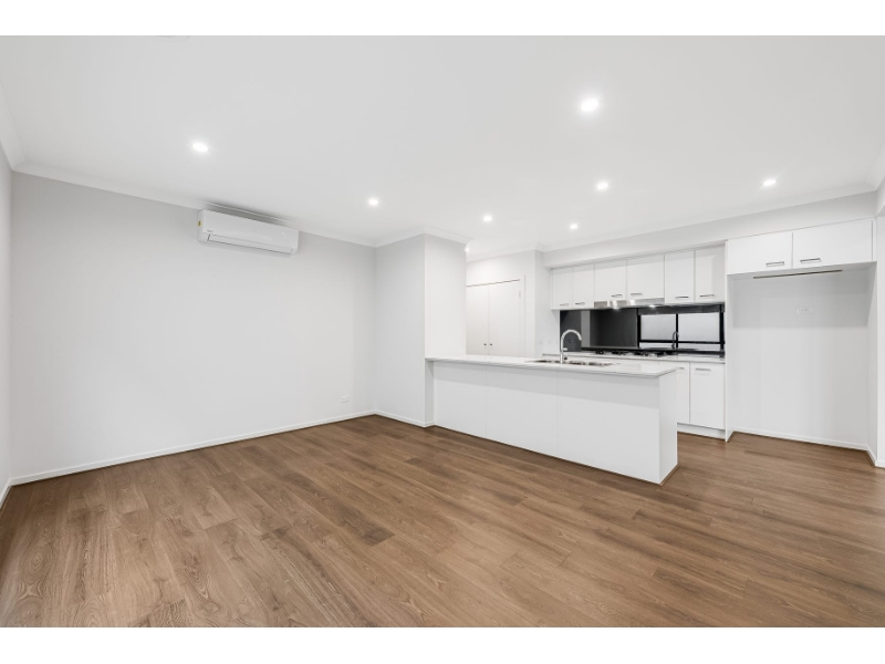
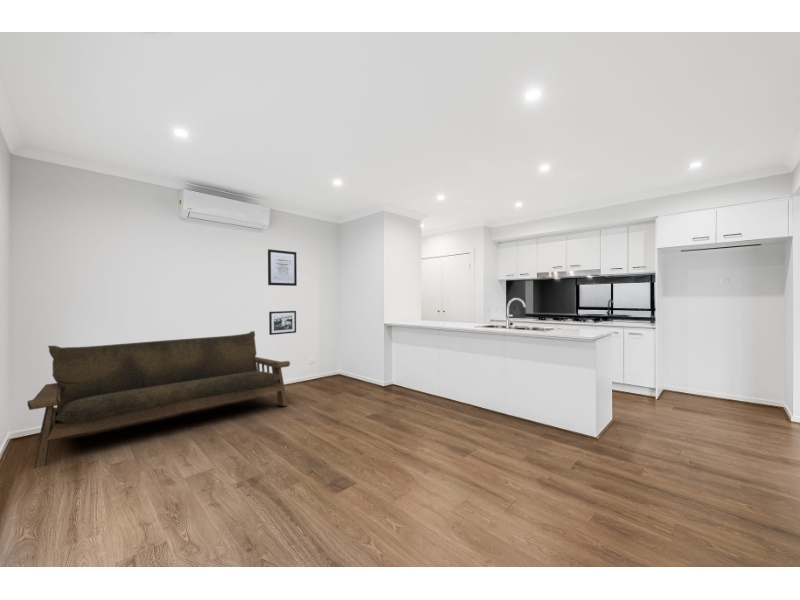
+ sofa (179, 379)
+ wall art (282, 268)
+ picture frame (283, 322)
